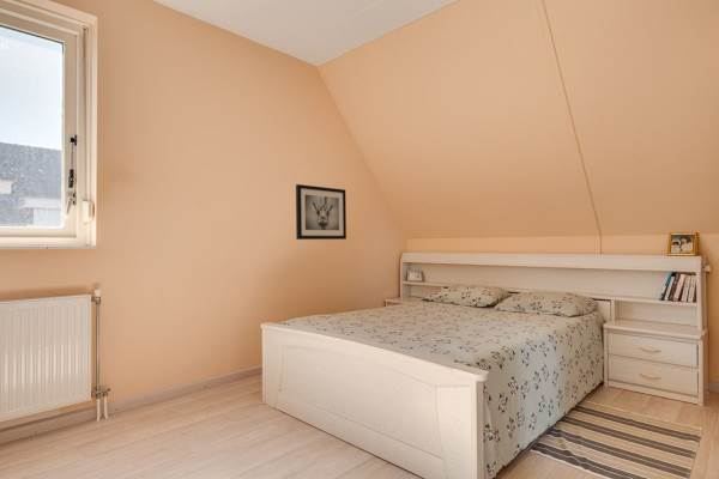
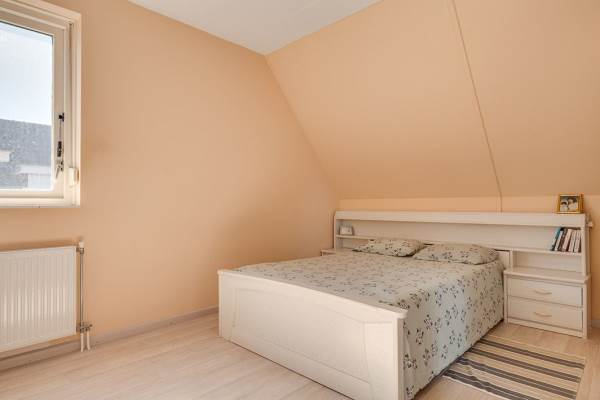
- wall art (321, 213)
